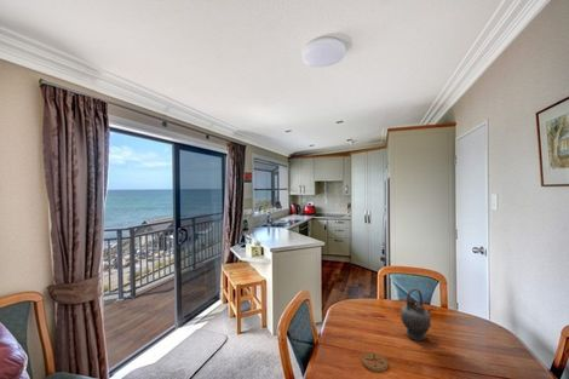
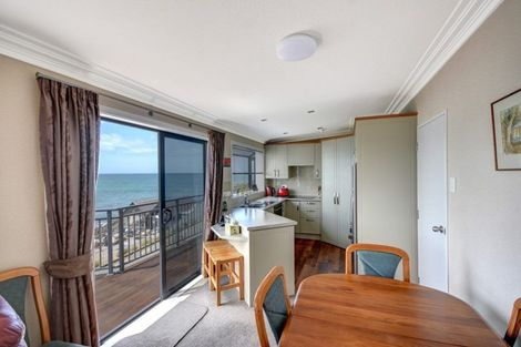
- teapot (418, 311)
- coaster (374, 361)
